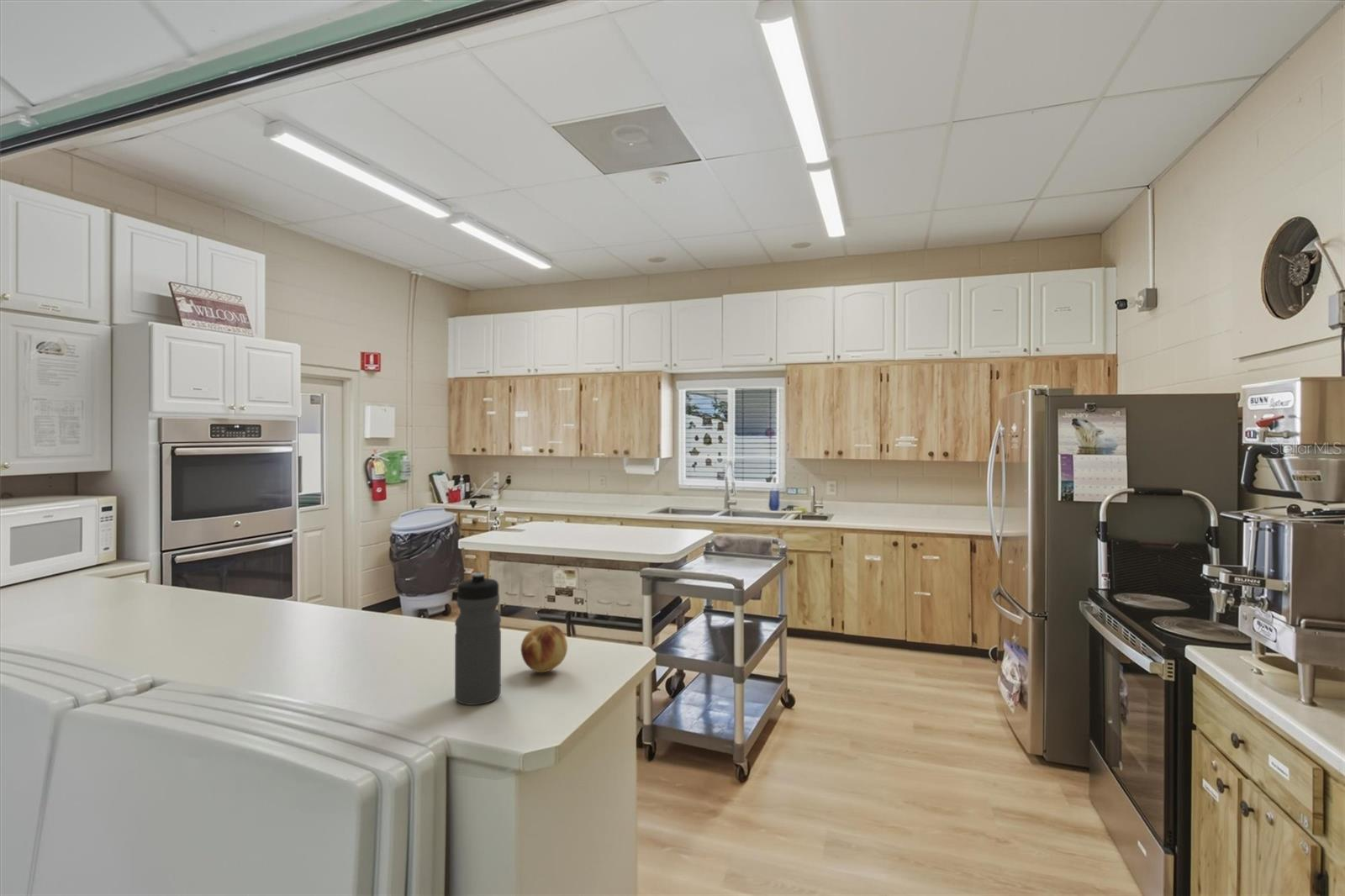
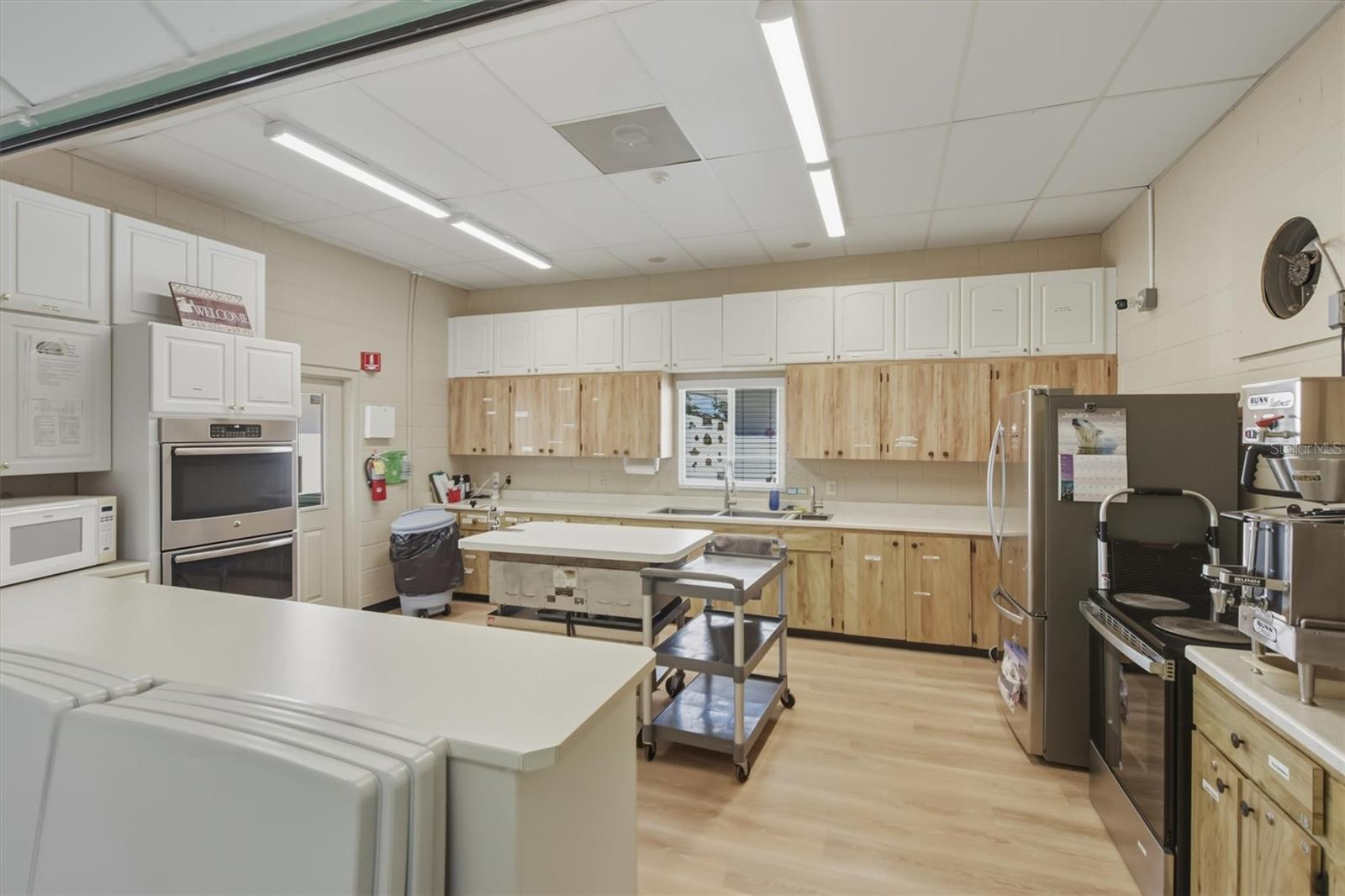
- water bottle (477, 635)
- fruit (544, 648)
